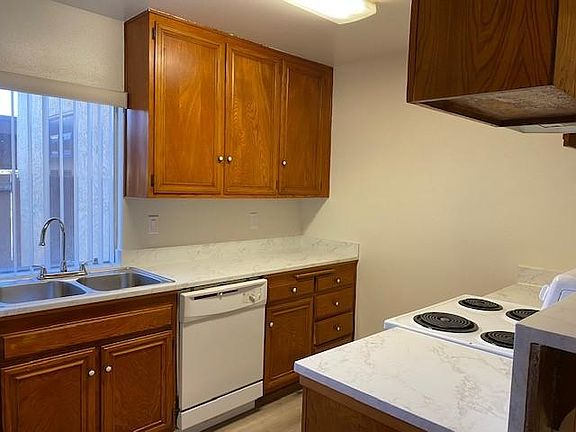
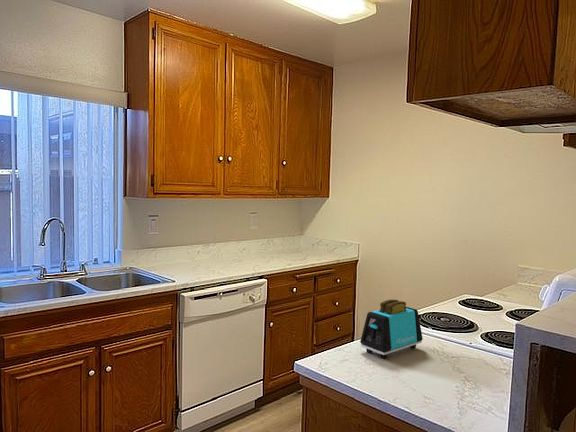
+ toaster (392, 325)
